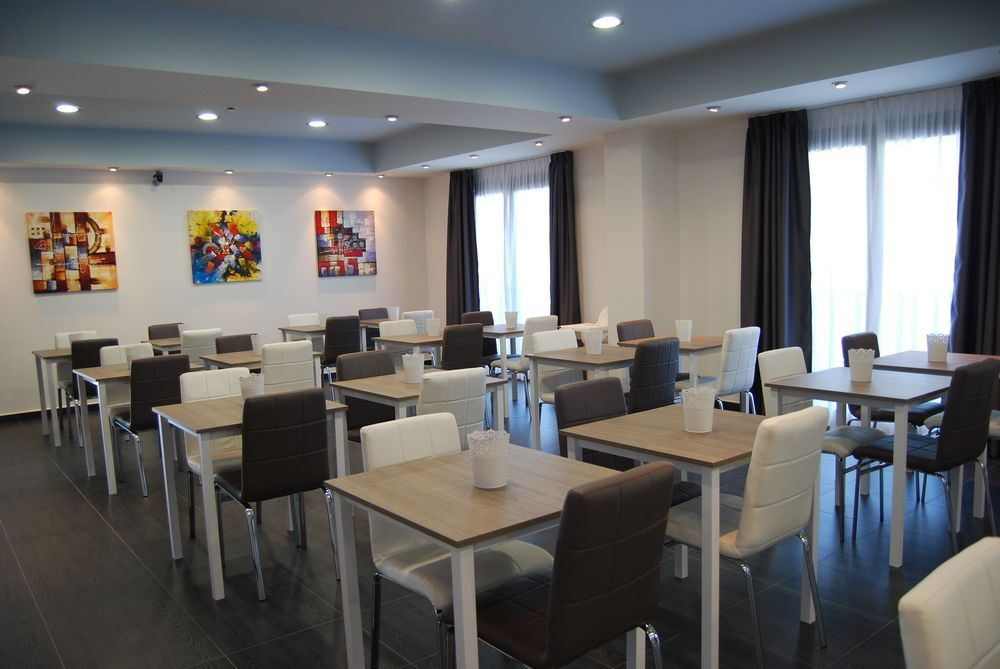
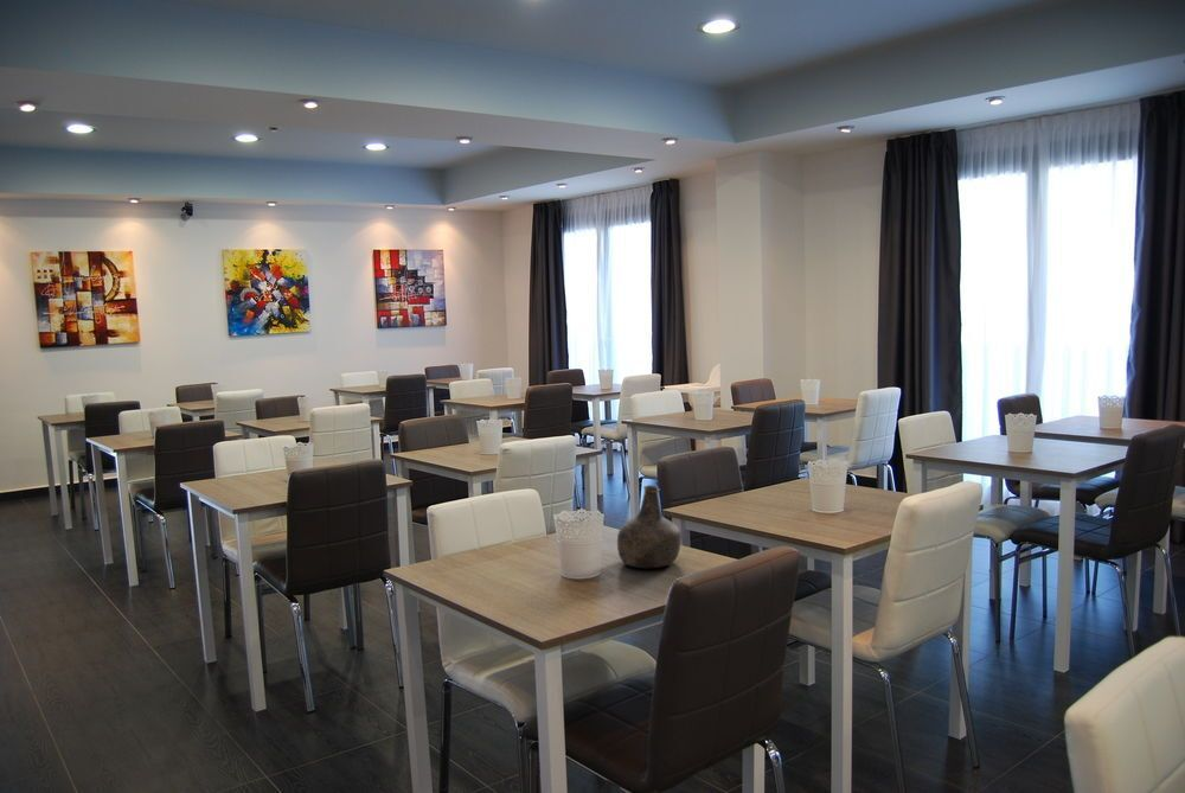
+ bottle (648, 524)
